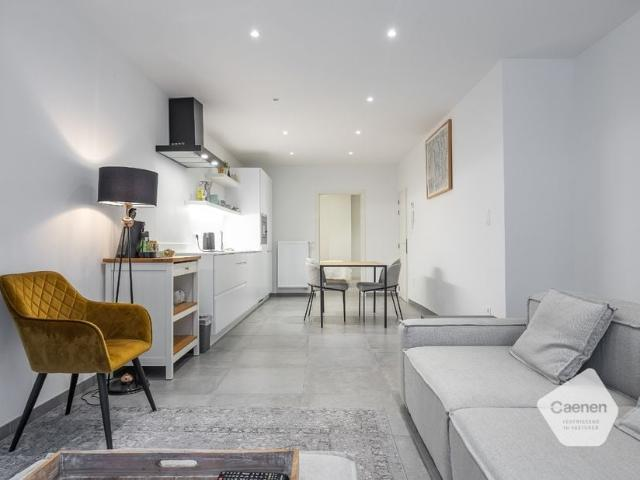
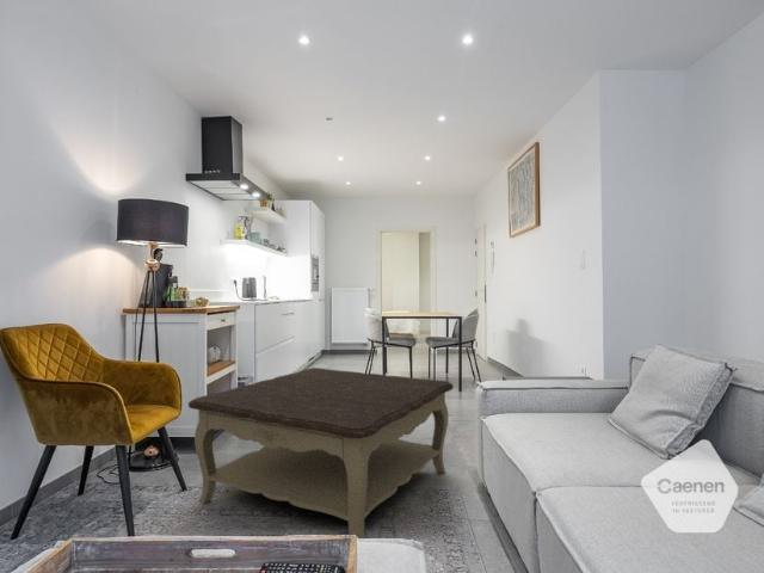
+ coffee table (331, 437)
